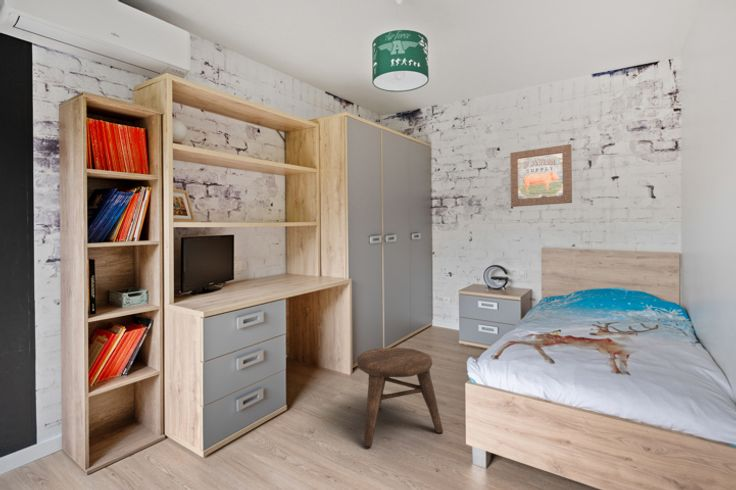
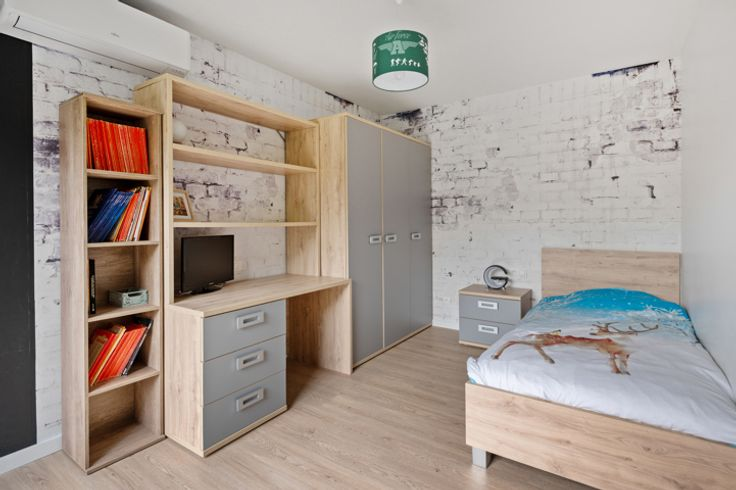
- stool (392, 393)
- wall art (540, 176)
